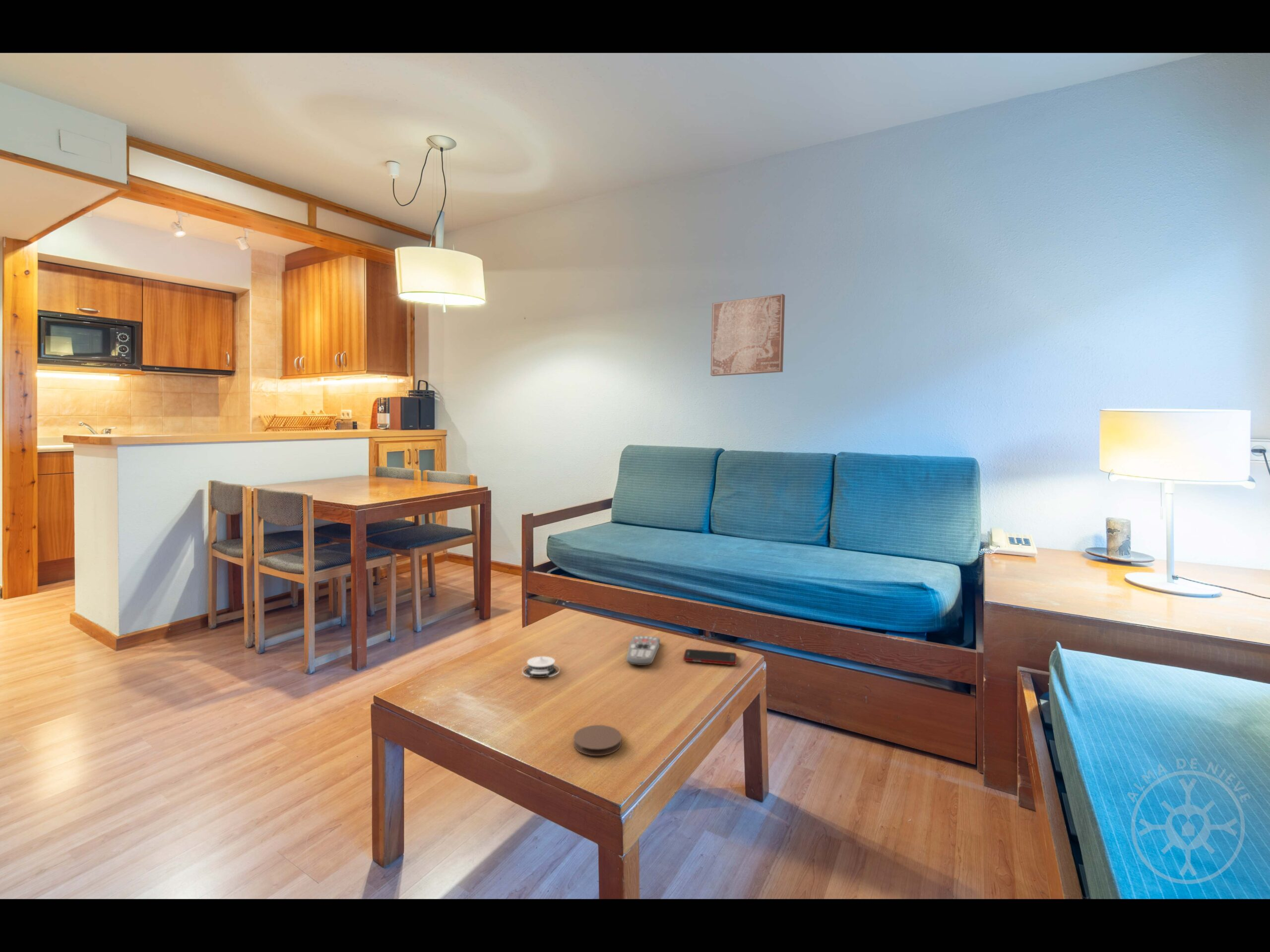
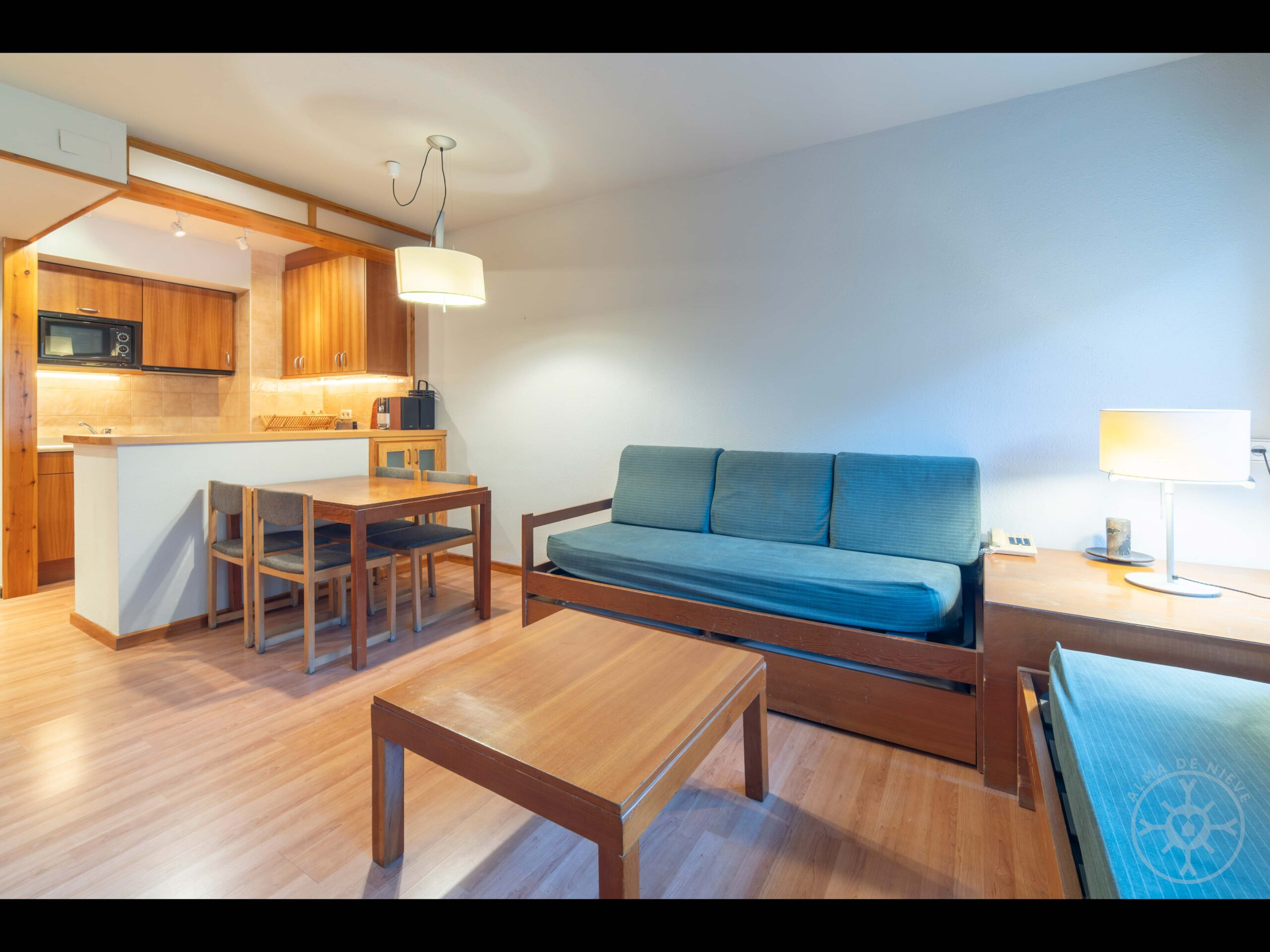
- architectural model (541, 662)
- cell phone (710, 657)
- coaster (597, 739)
- wall art (746, 337)
- remote control (642, 650)
